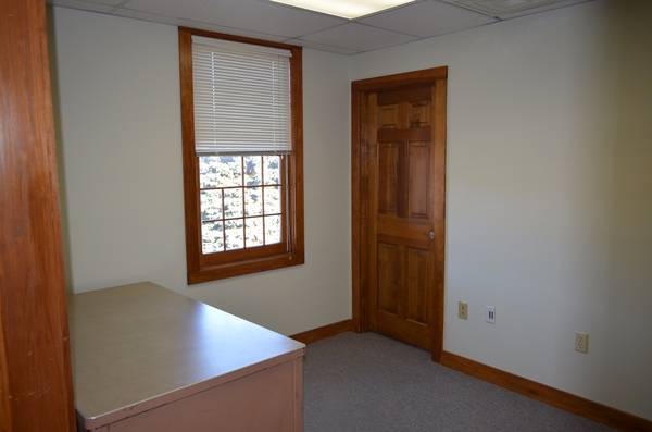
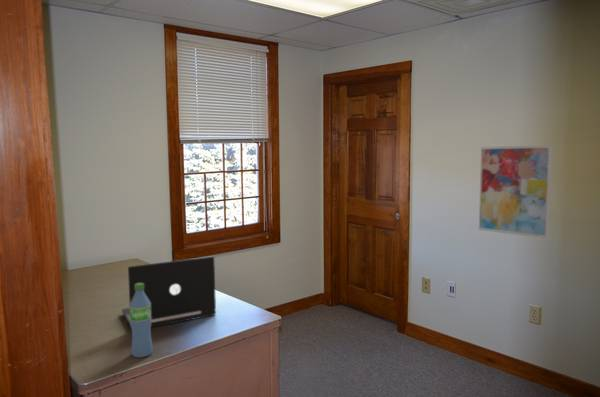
+ laptop (167, 285)
+ water bottle (140, 319)
+ wall art (513, 190)
